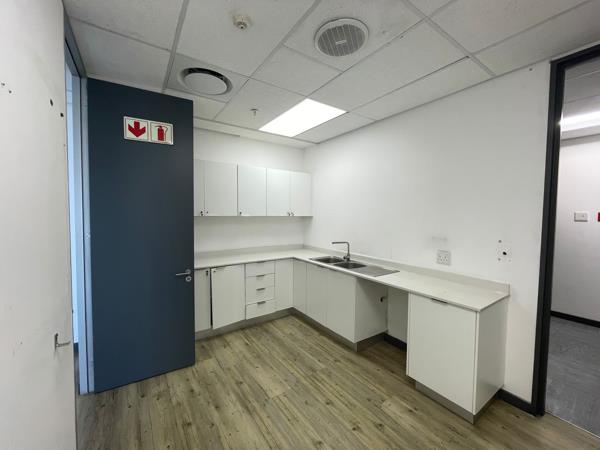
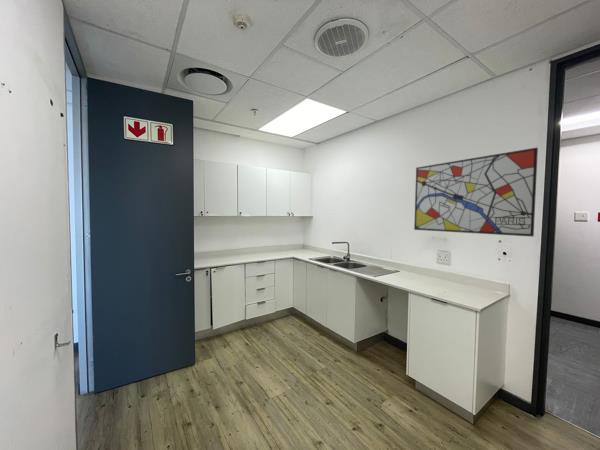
+ wall art (464, 196)
